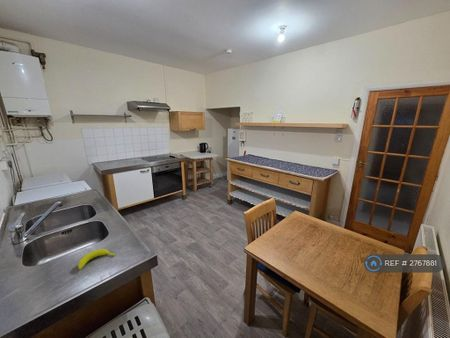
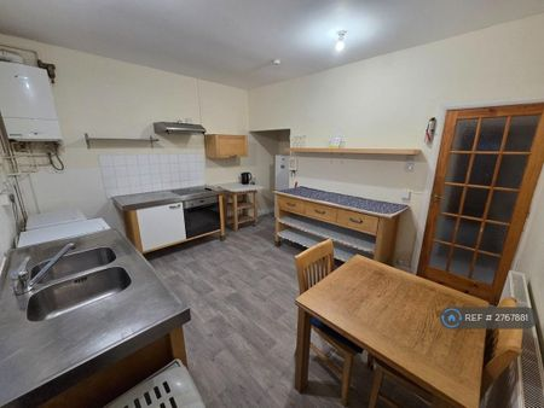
- banana (95, 256)
